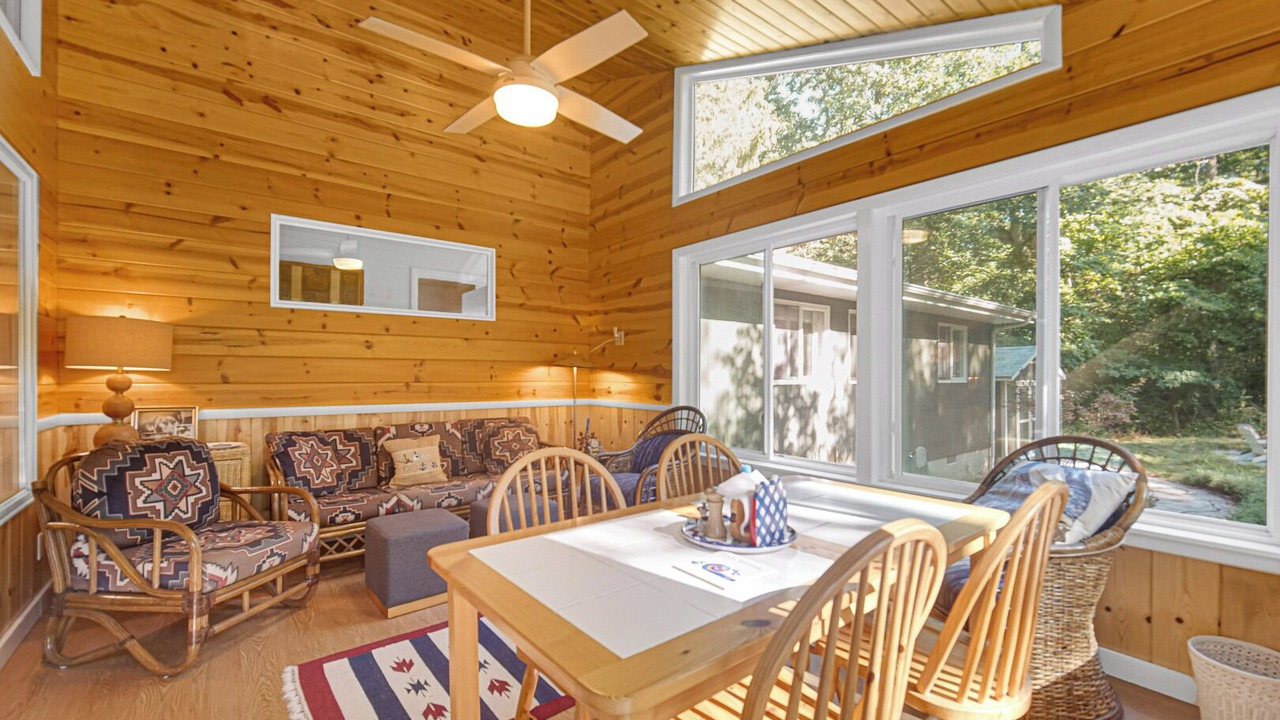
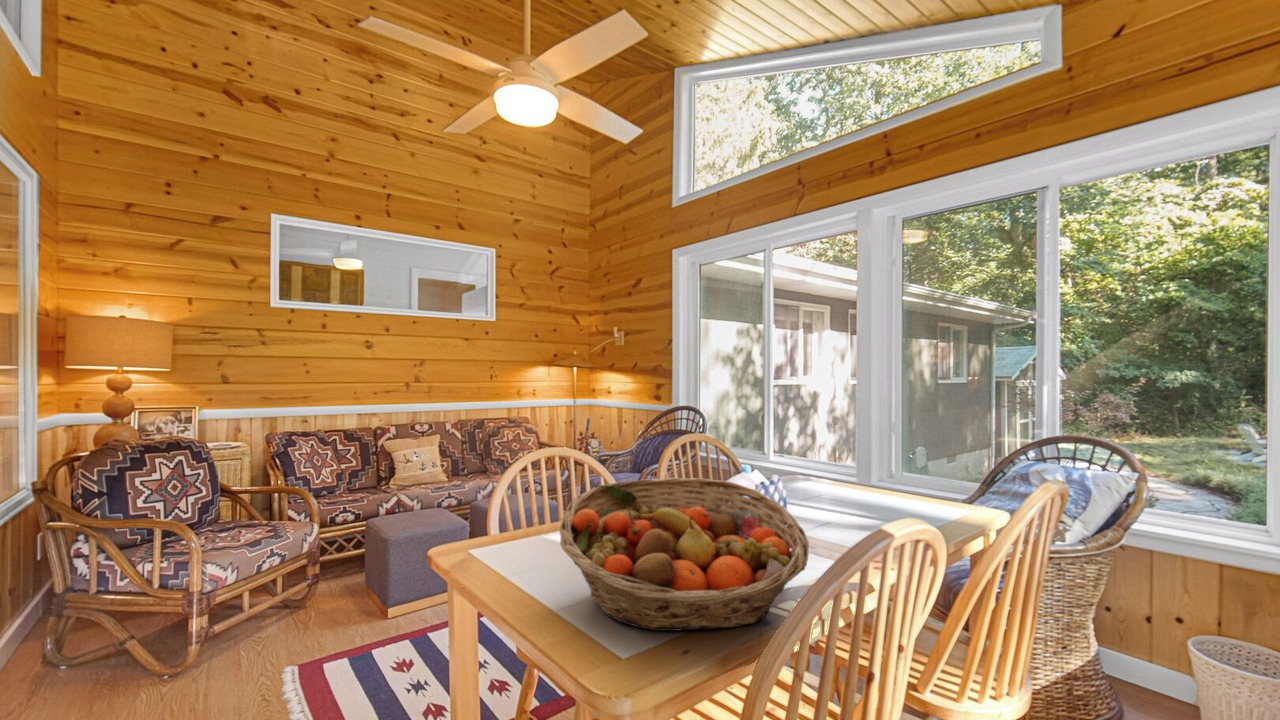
+ fruit basket (682, 546)
